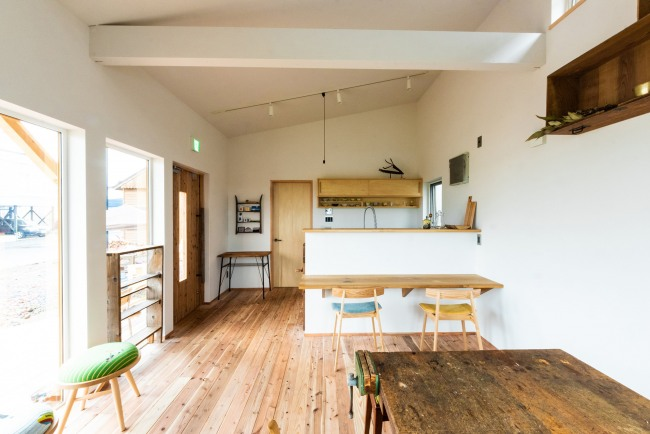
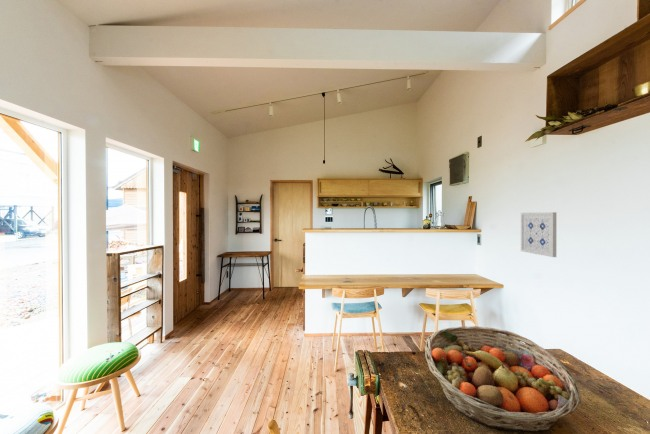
+ wall art (537, 233)
+ fruit basket (493, 373)
